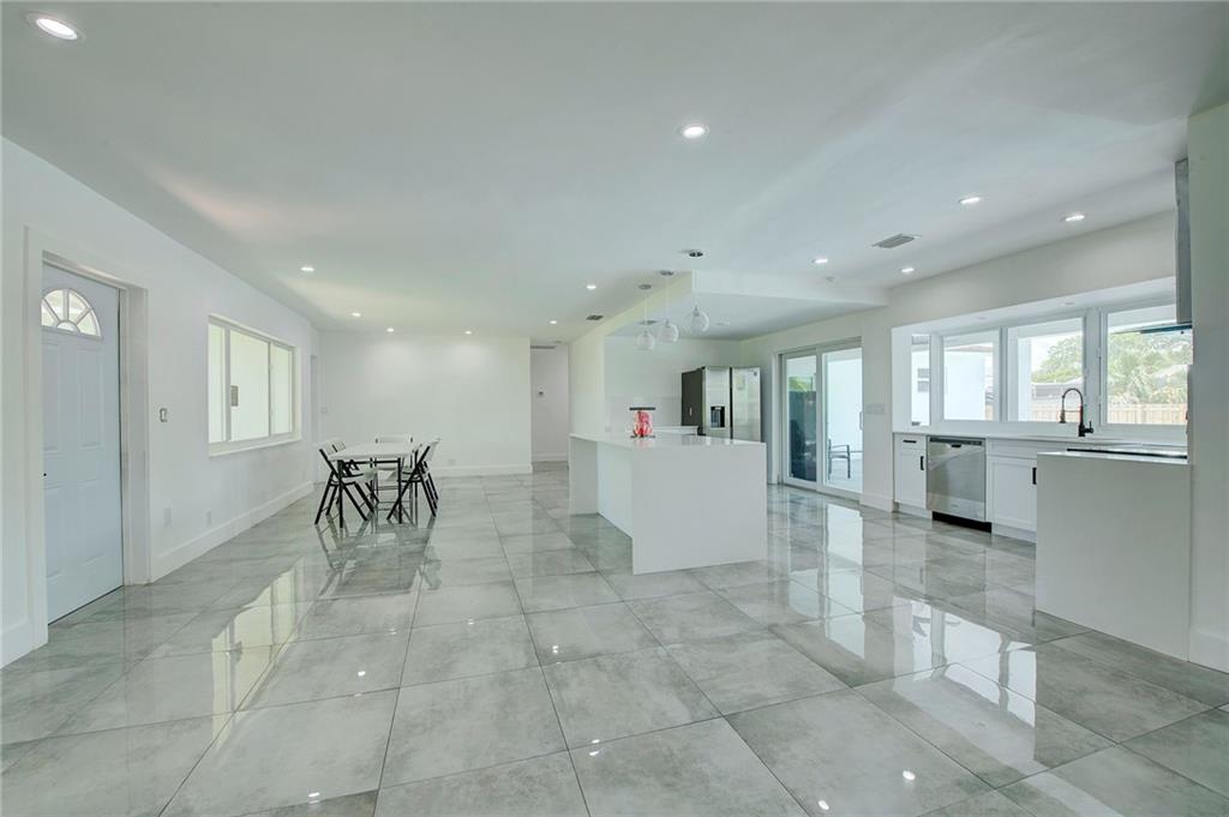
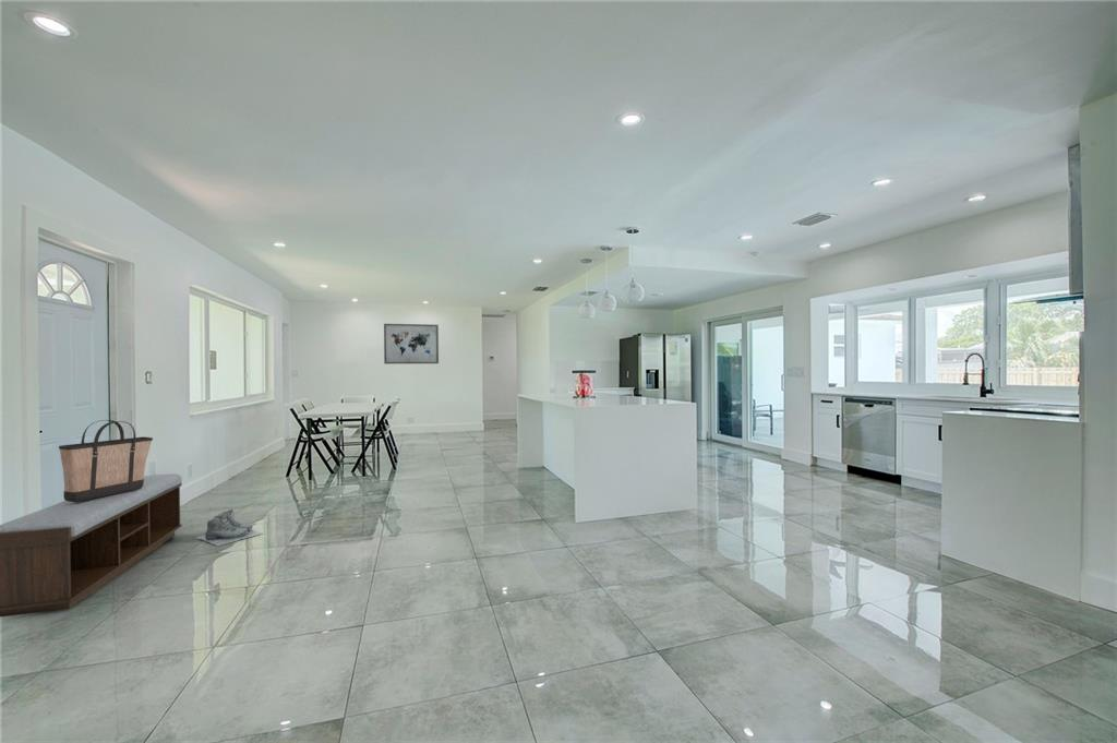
+ boots (229, 523)
+ shopping bag (105, 458)
+ bench (103, 530)
+ wall art (411, 344)
